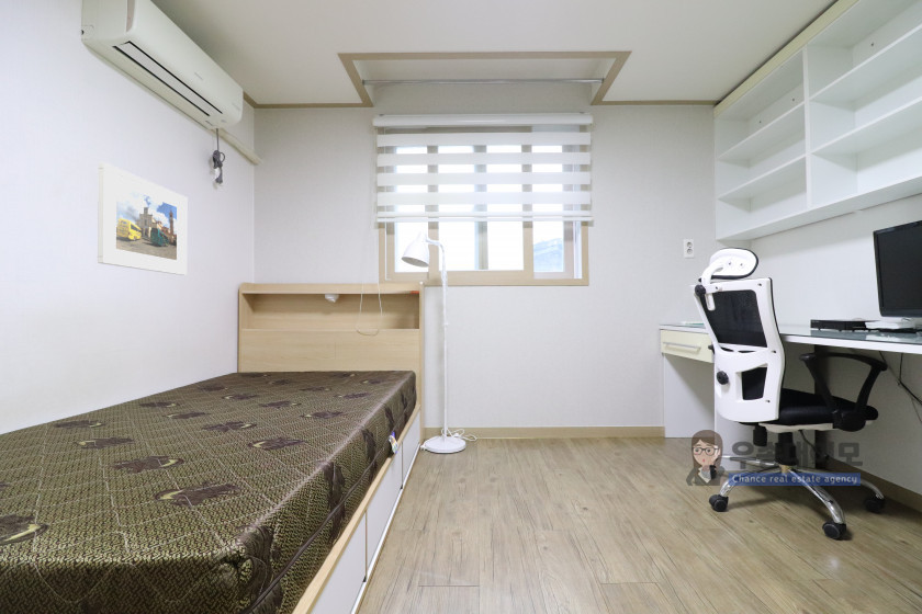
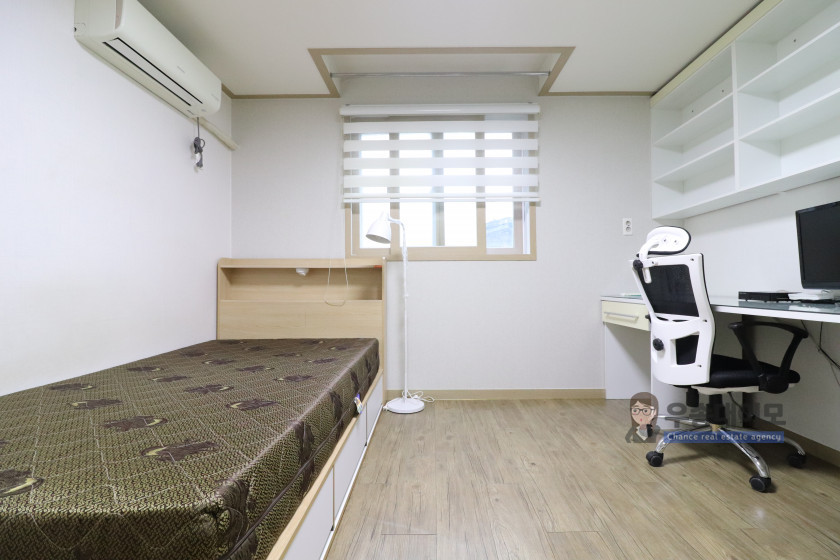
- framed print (148, 226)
